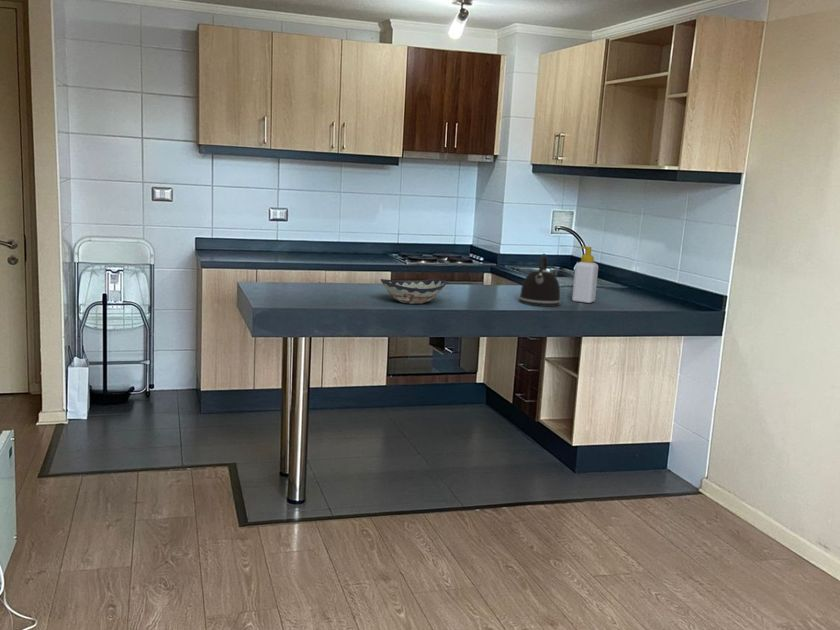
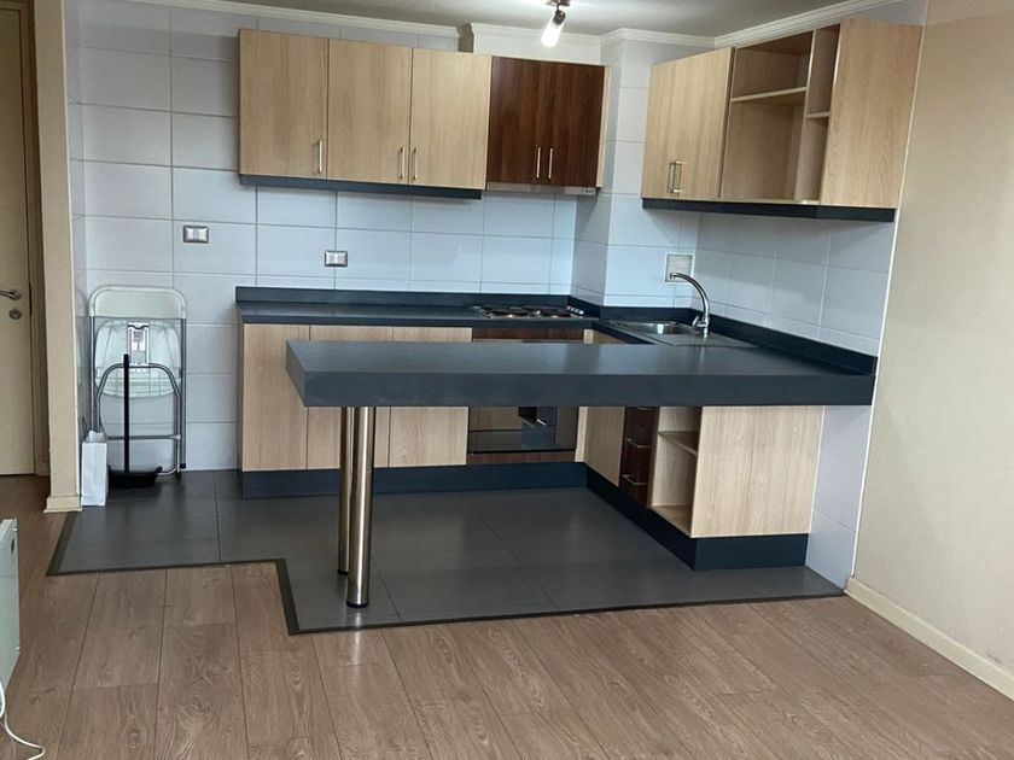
- kettle (541, 278)
- decorative bowl (413, 291)
- soap bottle (586, 274)
